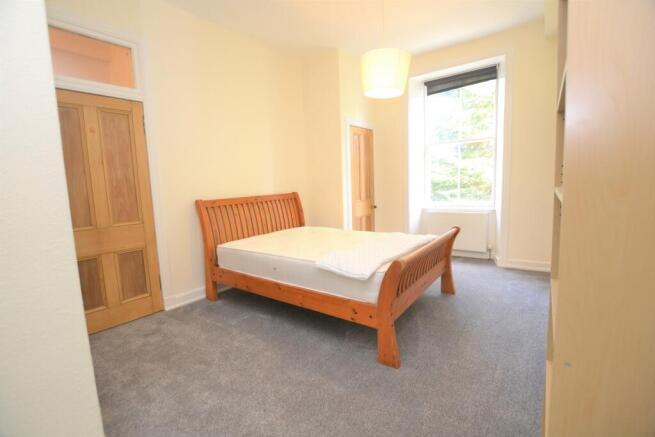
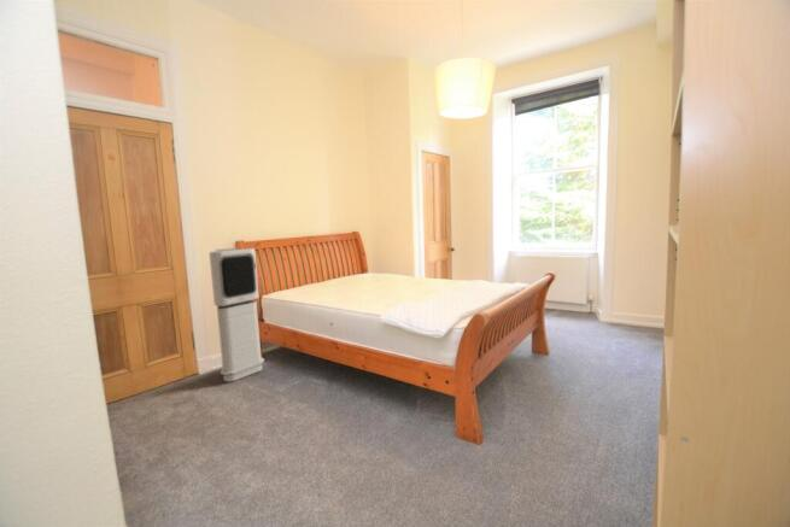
+ air purifier (230, 311)
